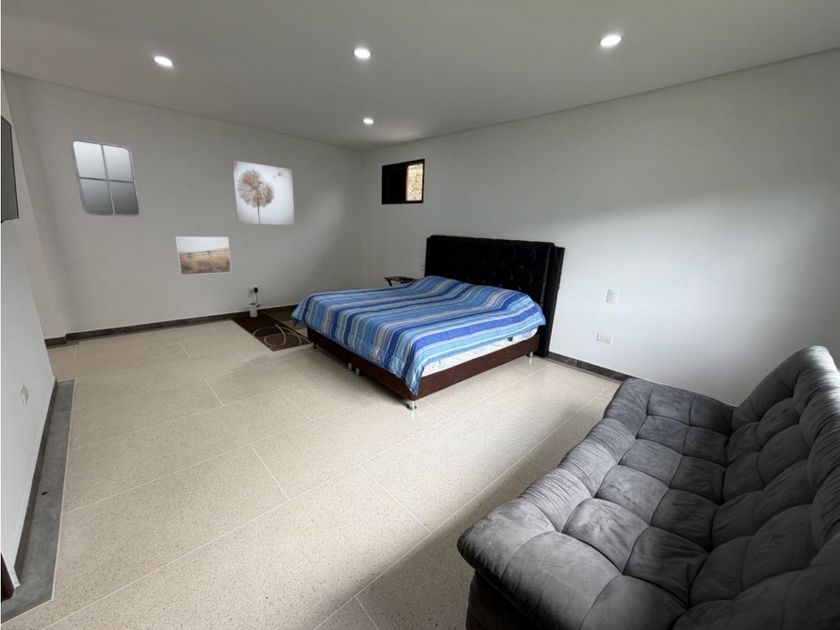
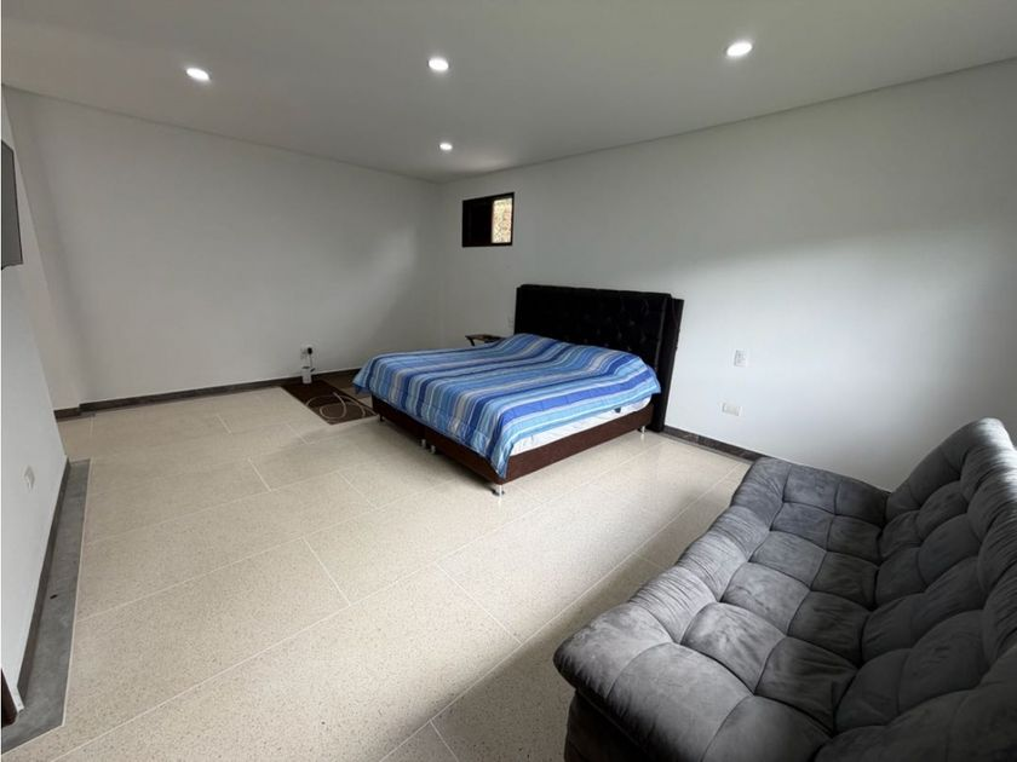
- wall art (265, 195)
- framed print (204, 255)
- home mirror (107, 180)
